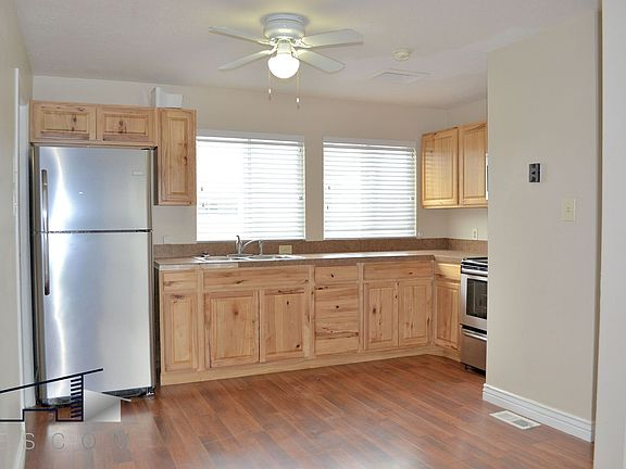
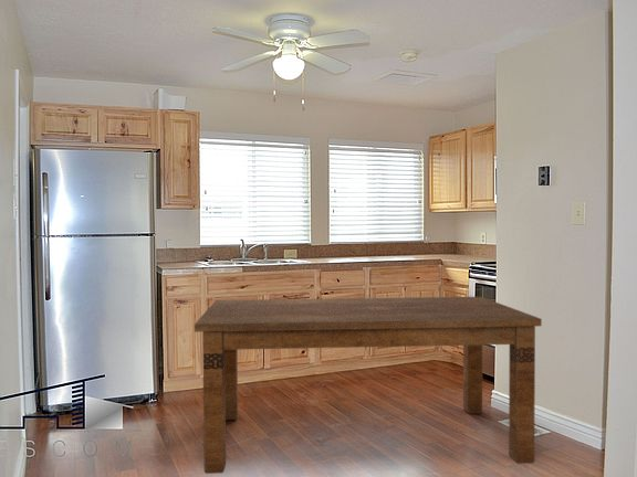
+ dining table (357, 347)
